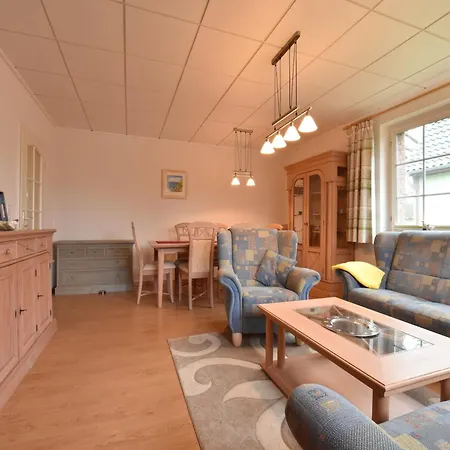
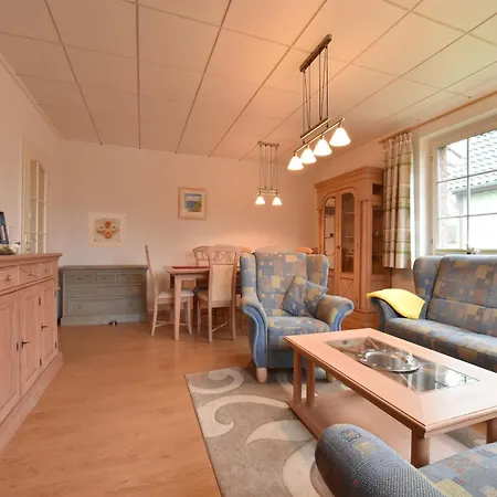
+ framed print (107, 230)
